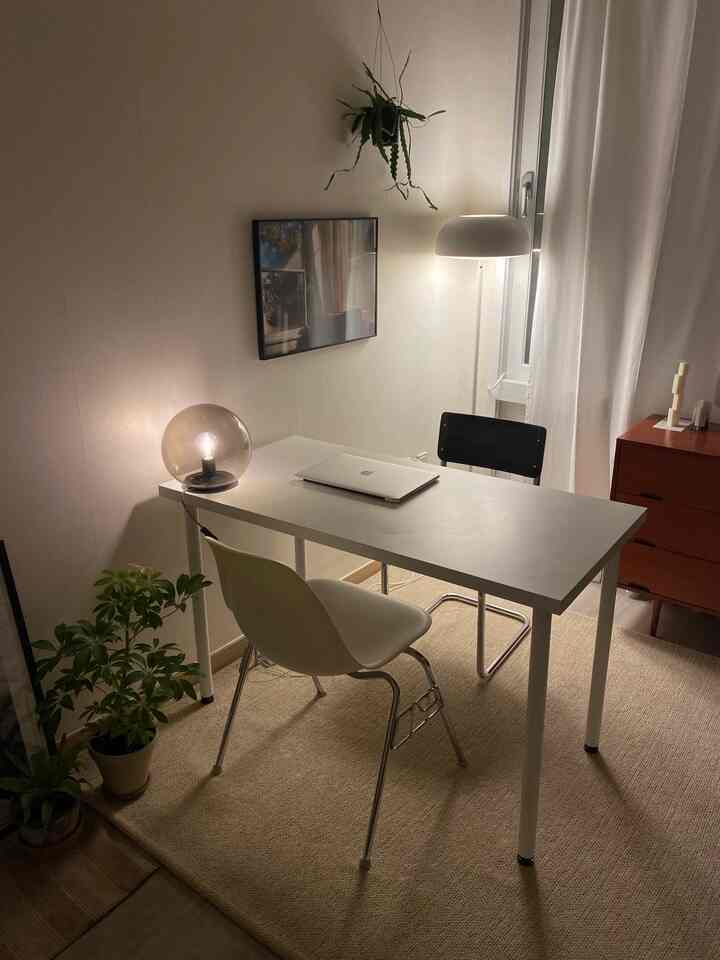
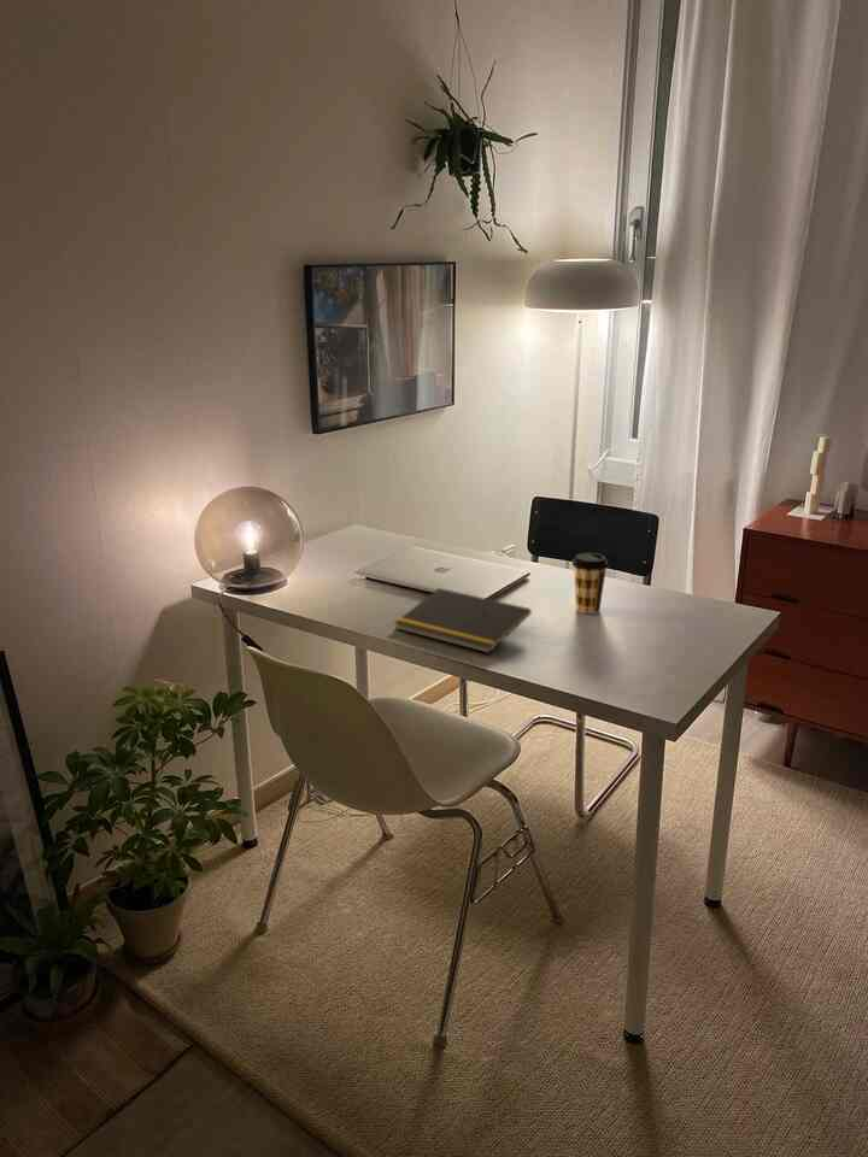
+ coffee cup (588, 583)
+ notepad (462, 618)
